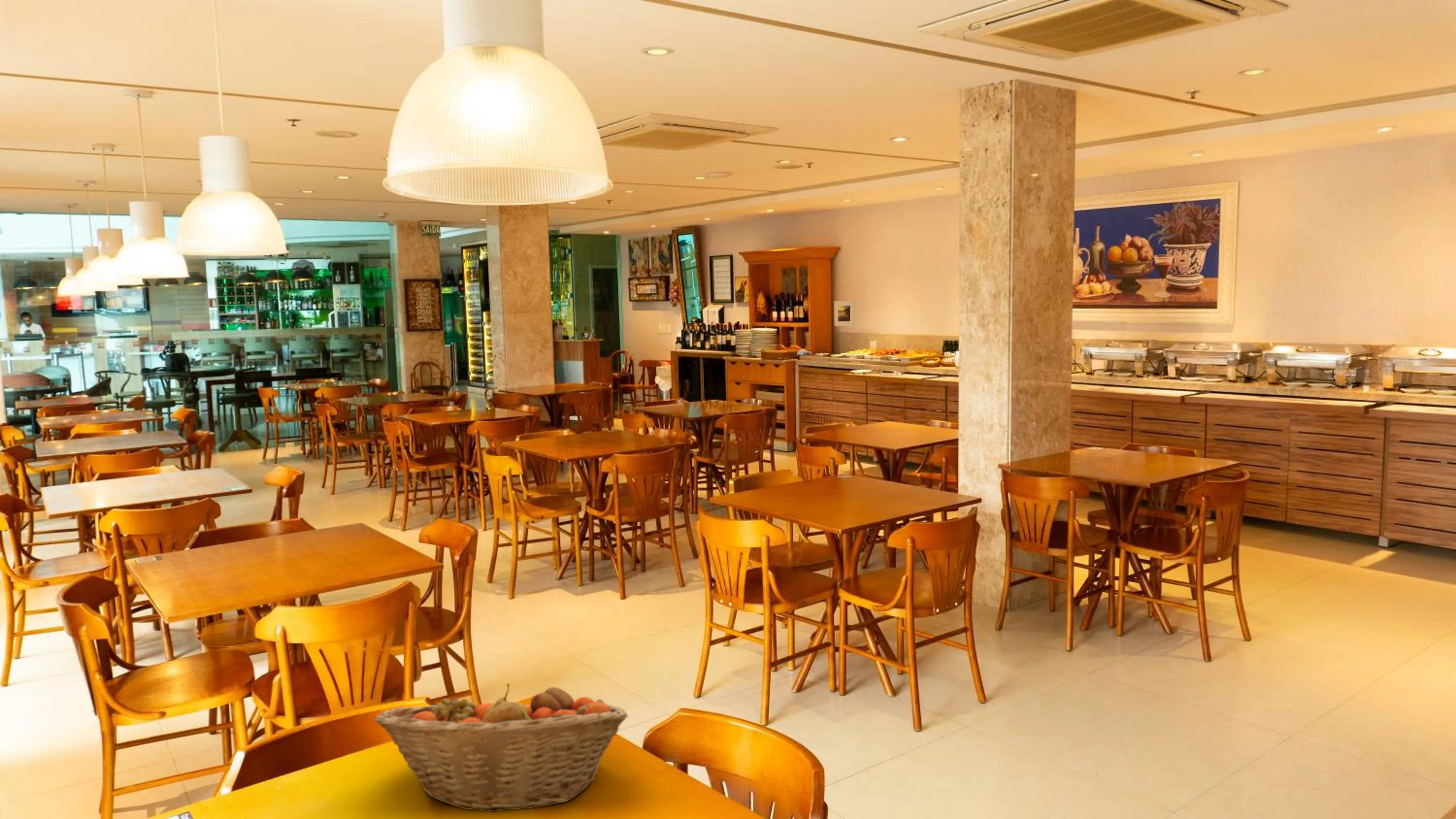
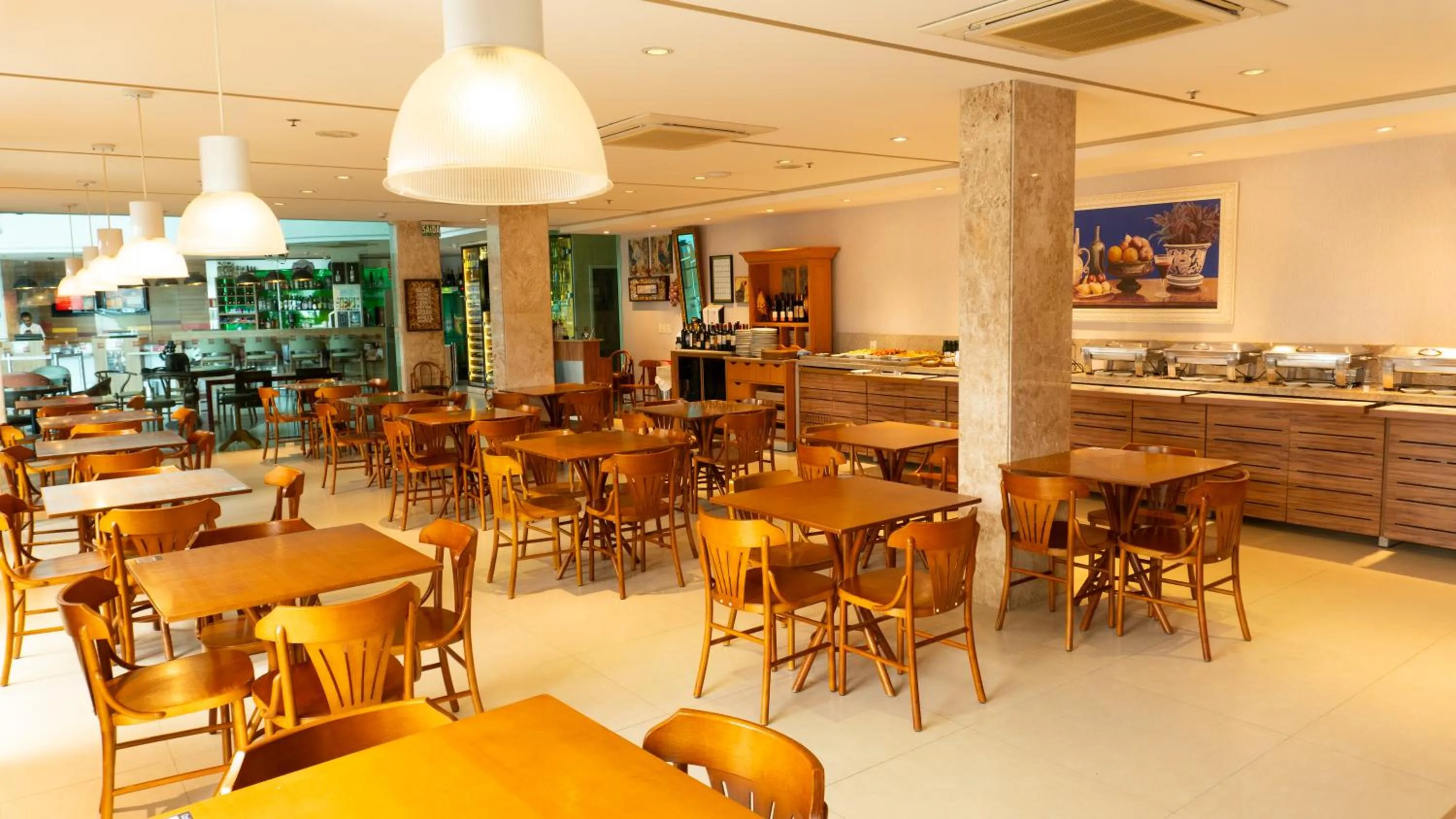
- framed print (844, 313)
- fruit basket (504, 733)
